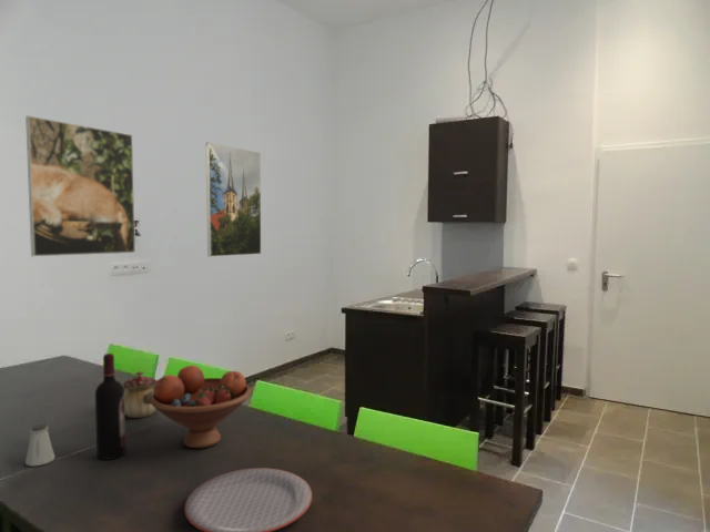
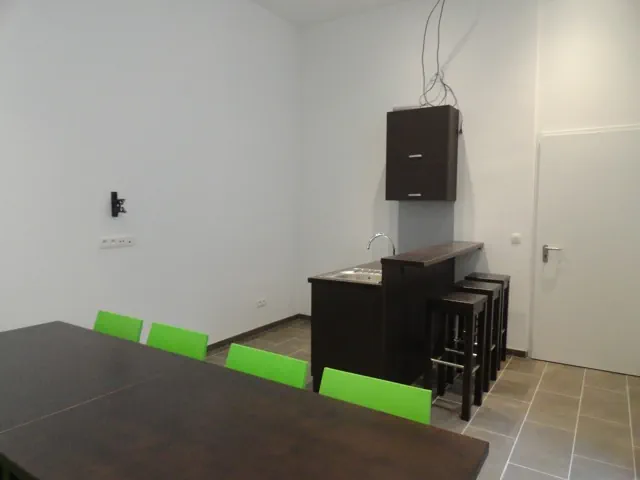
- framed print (235, 202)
- wine bottle (110, 403)
- saltshaker (39, 442)
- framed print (85, 191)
- fruit bowl (202, 407)
- plate (250, 502)
- teapot (139, 391)
